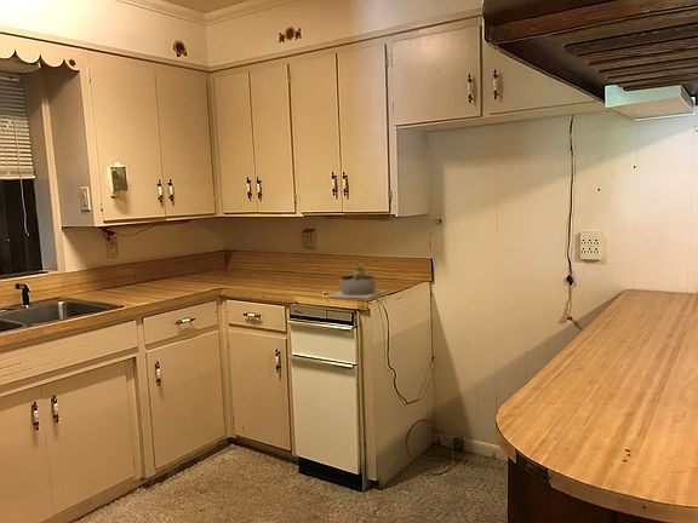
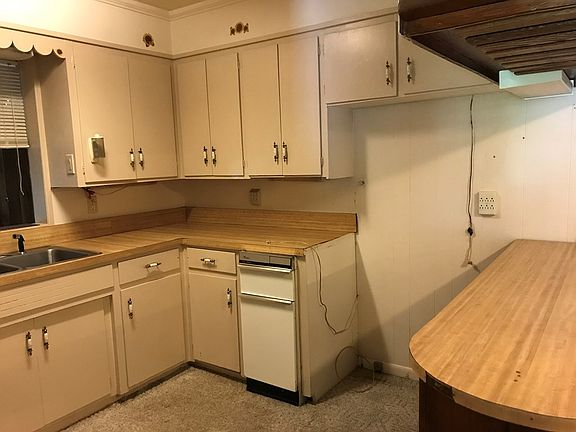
- succulent planter (357, 278)
